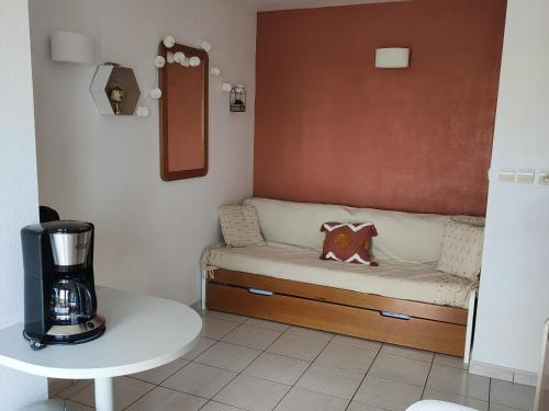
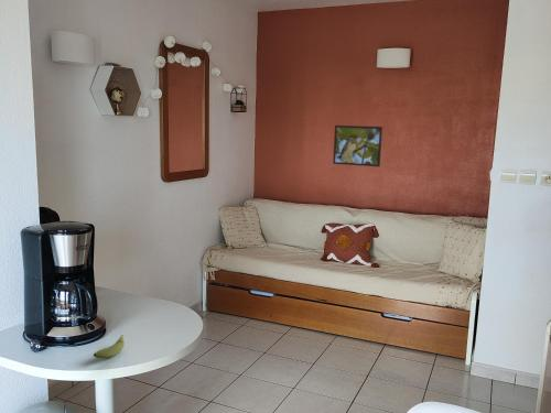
+ banana (110, 349)
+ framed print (357, 145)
